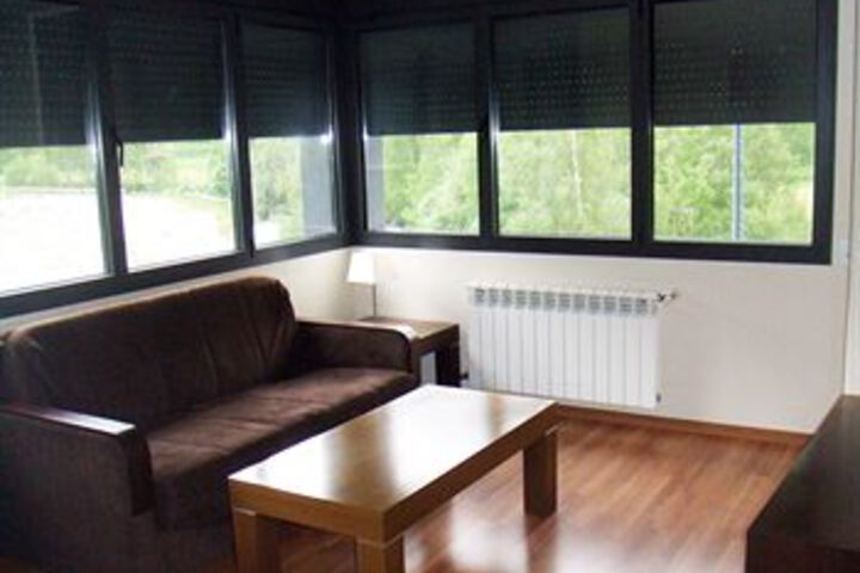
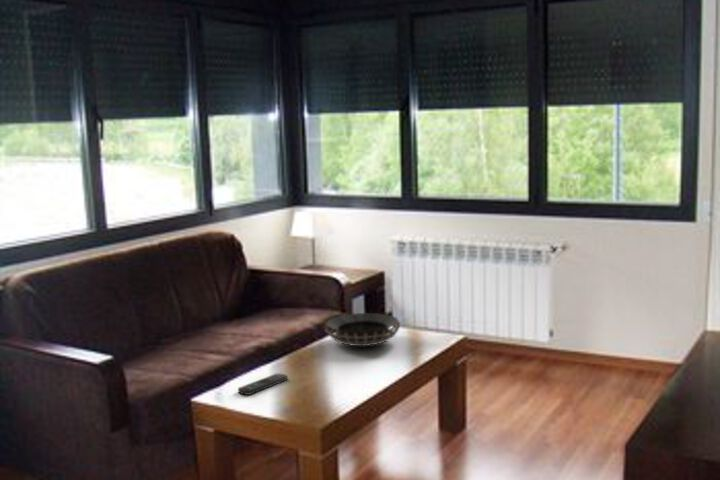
+ decorative bowl (362, 332)
+ remote control (263, 383)
